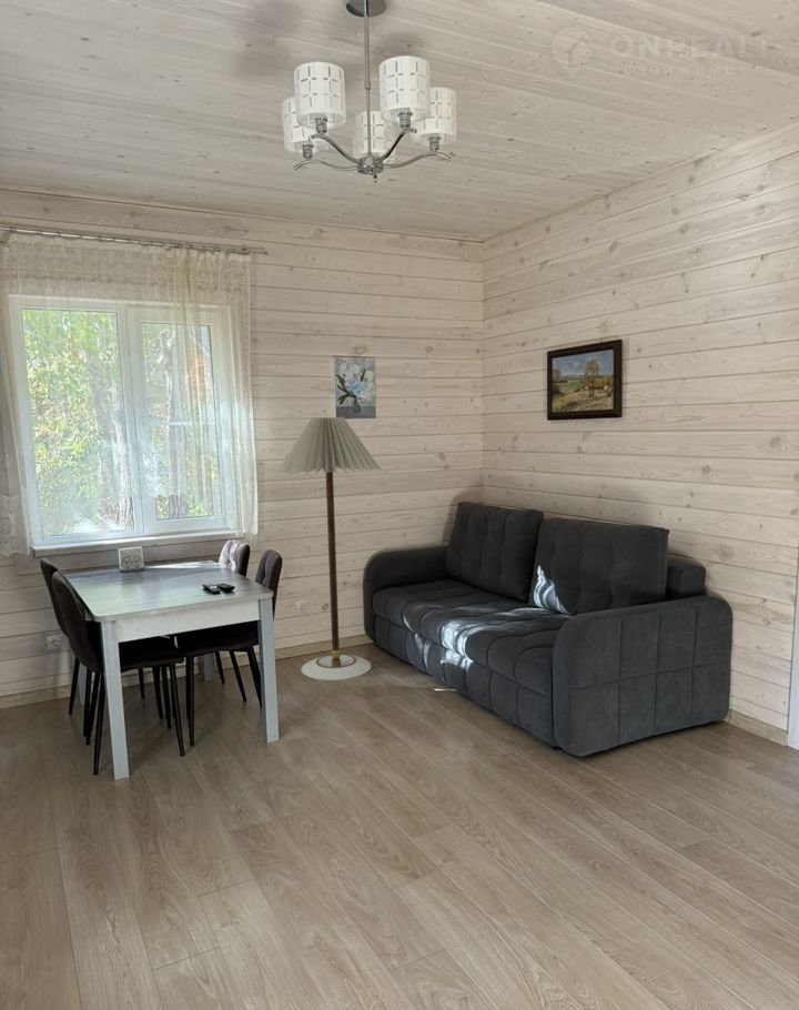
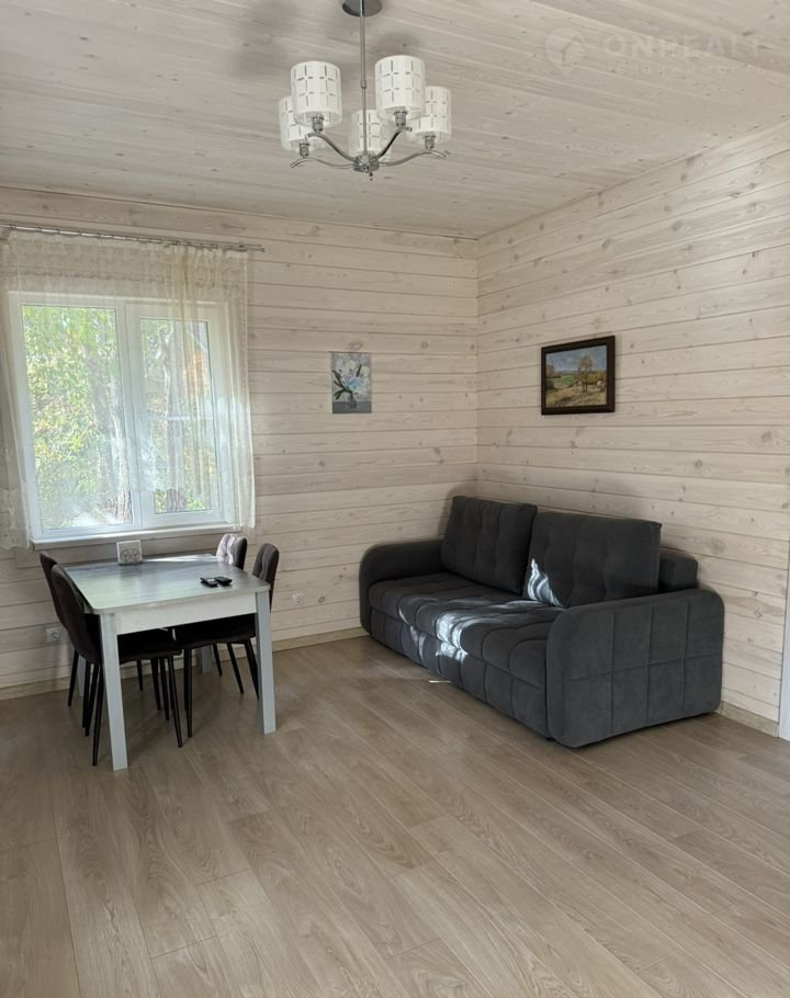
- floor lamp (332, 545)
